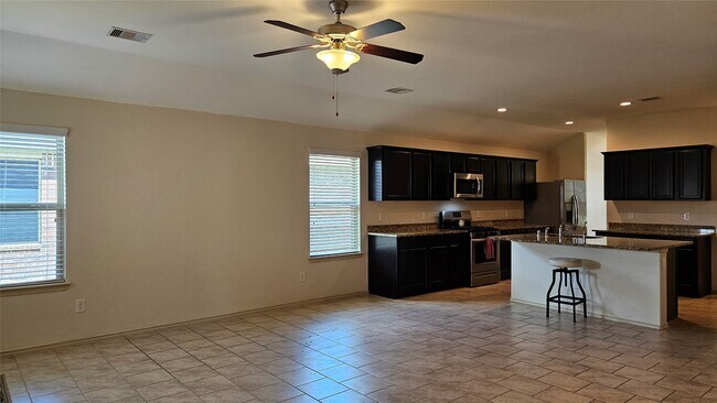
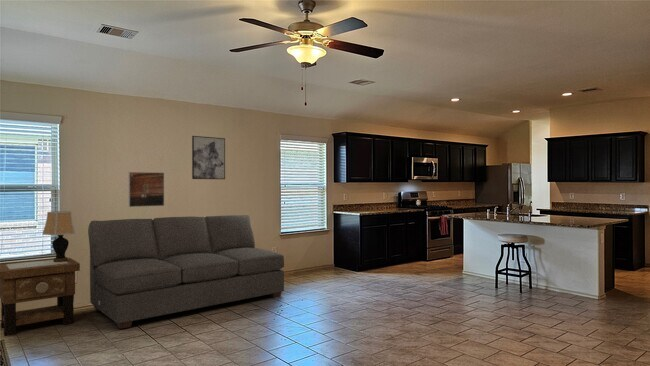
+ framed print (146, 189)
+ wall art (209, 158)
+ sofa (191, 260)
+ table lamp (58, 236)
+ side table (38, 294)
